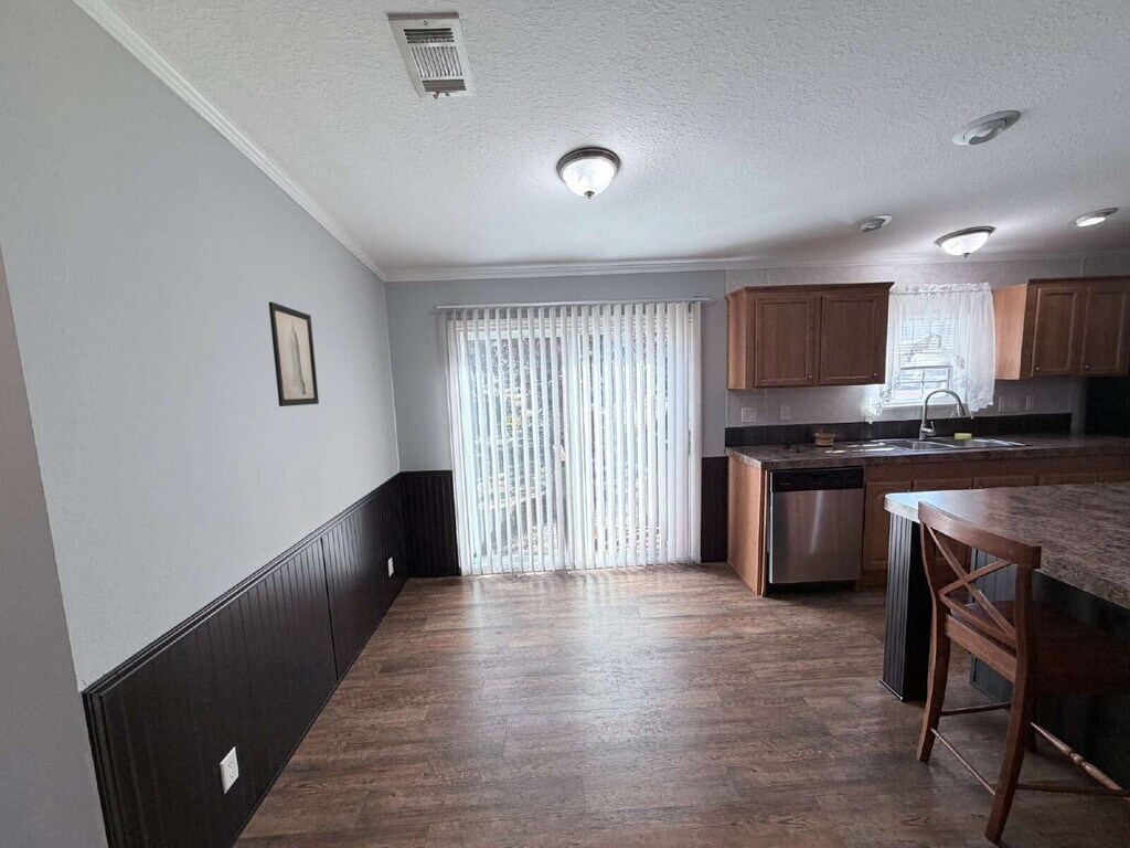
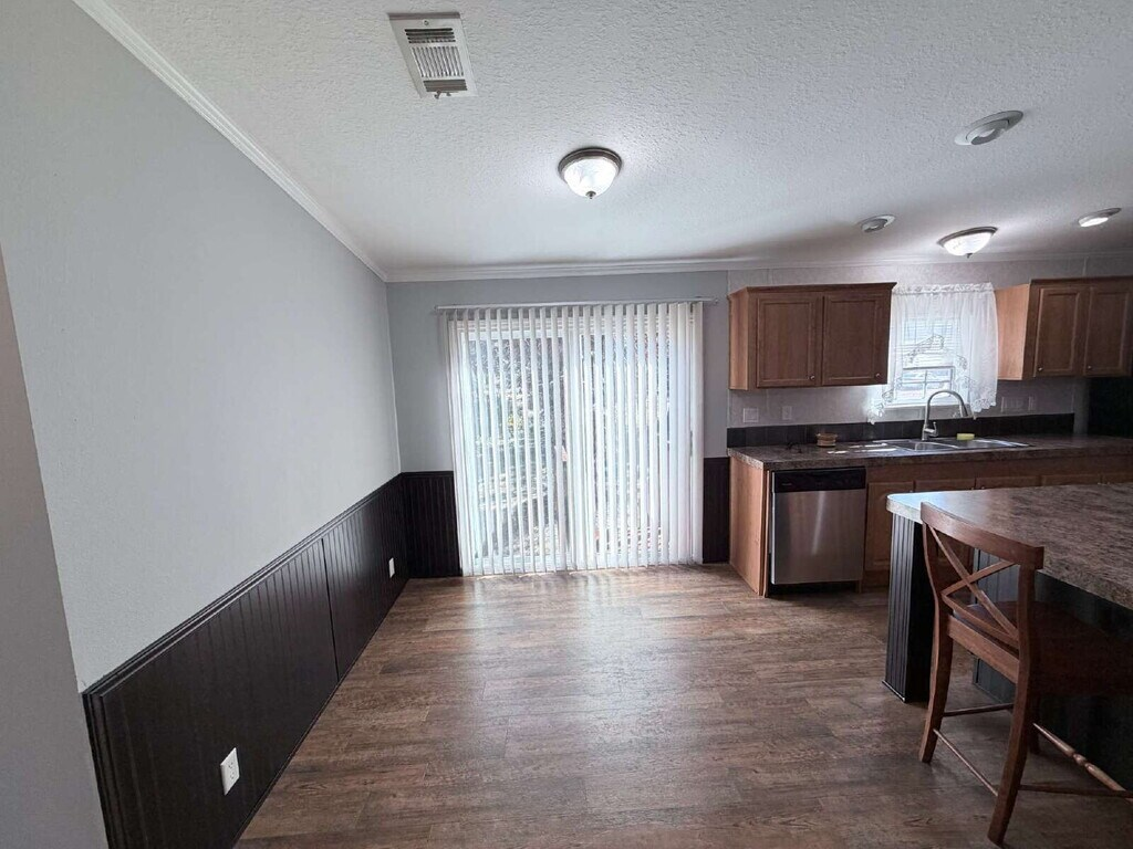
- wall art (296, 357)
